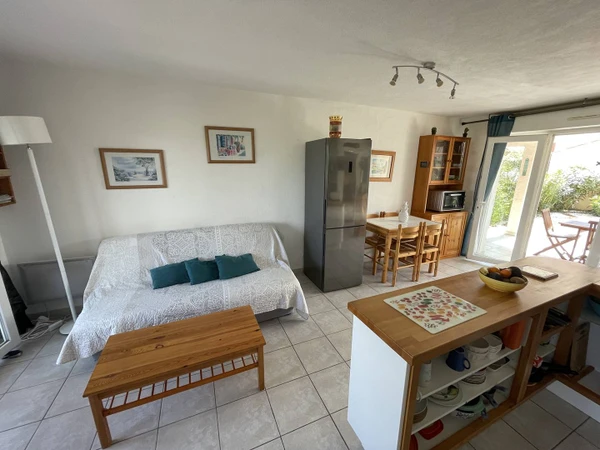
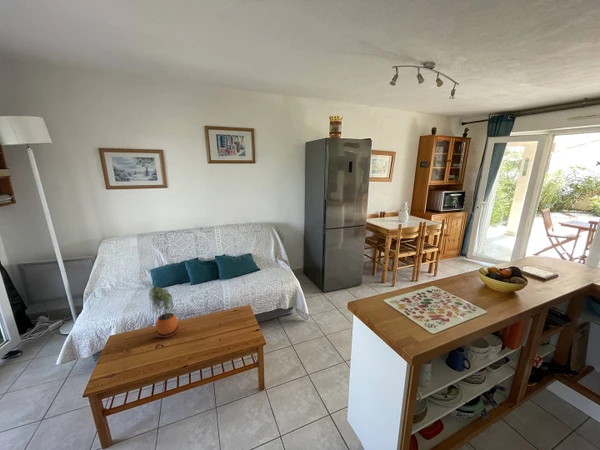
+ potted plant (162, 312)
